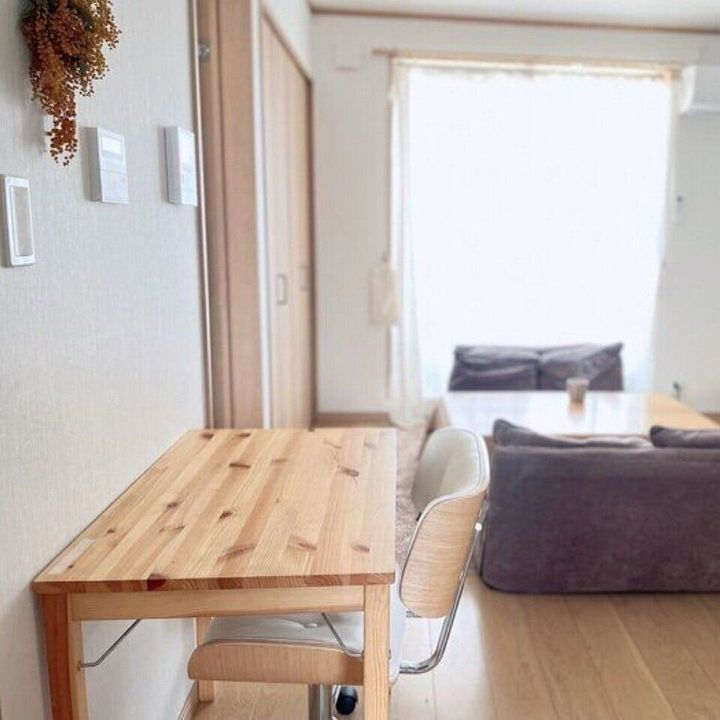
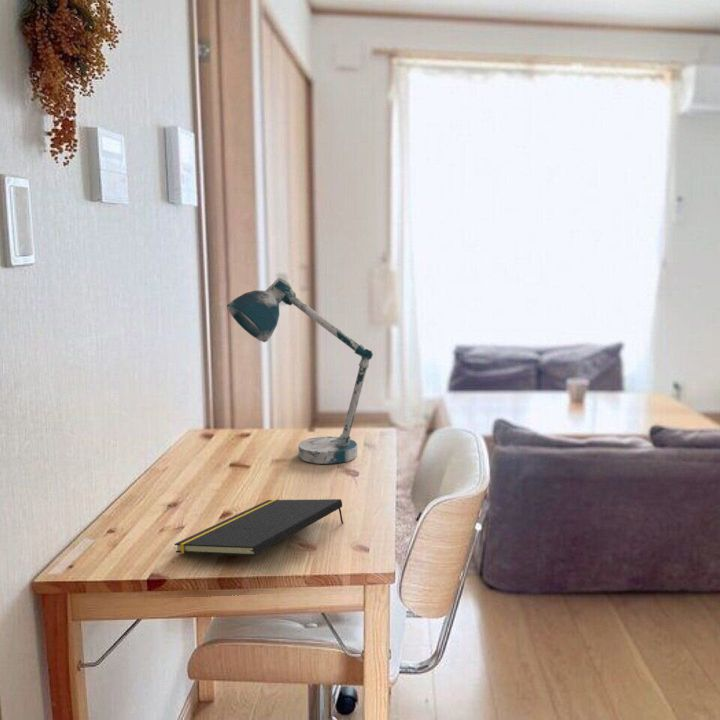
+ notepad (262, 524)
+ desk lamp (267, 340)
